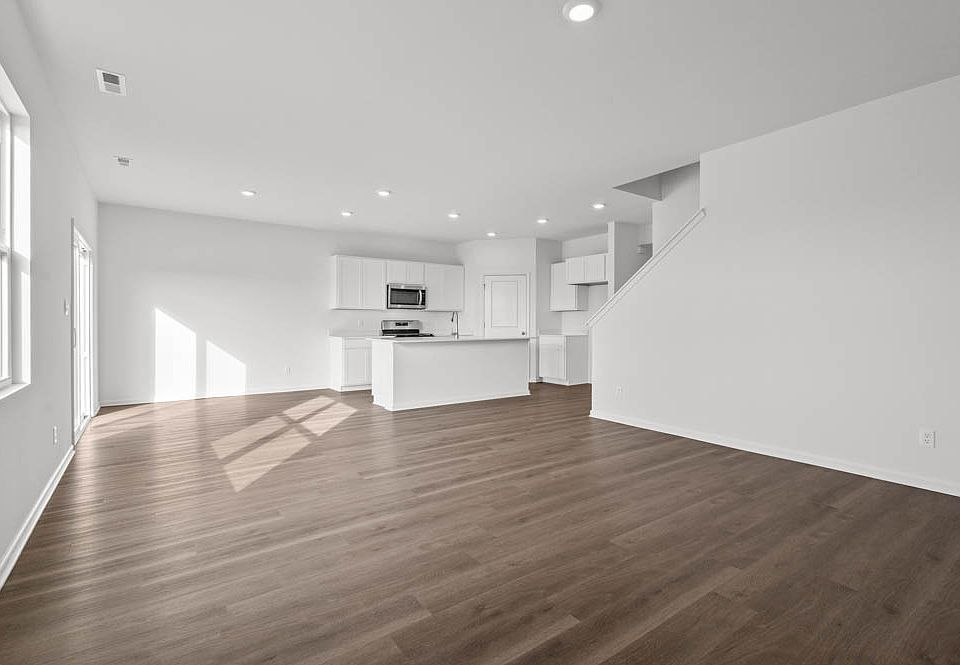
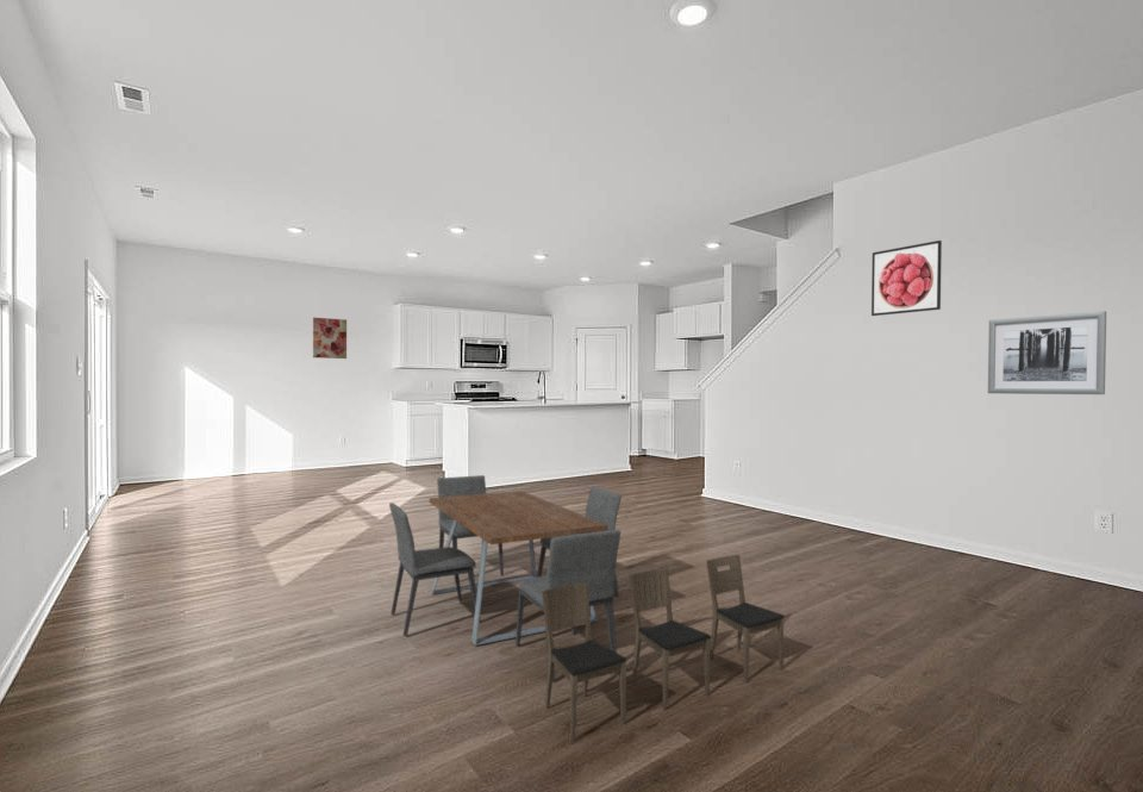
+ dining set (501, 551)
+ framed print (905, 279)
+ chair (668, 632)
+ wall art (1043, 355)
+ wall art (330, 338)
